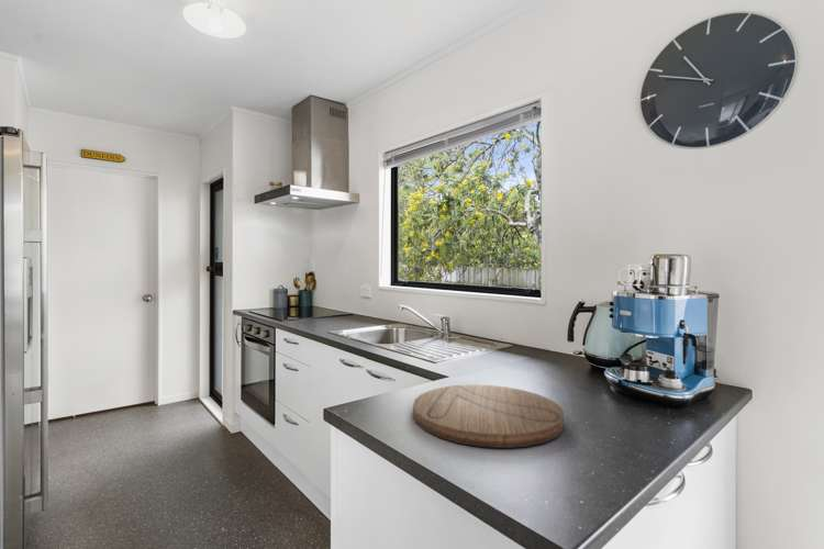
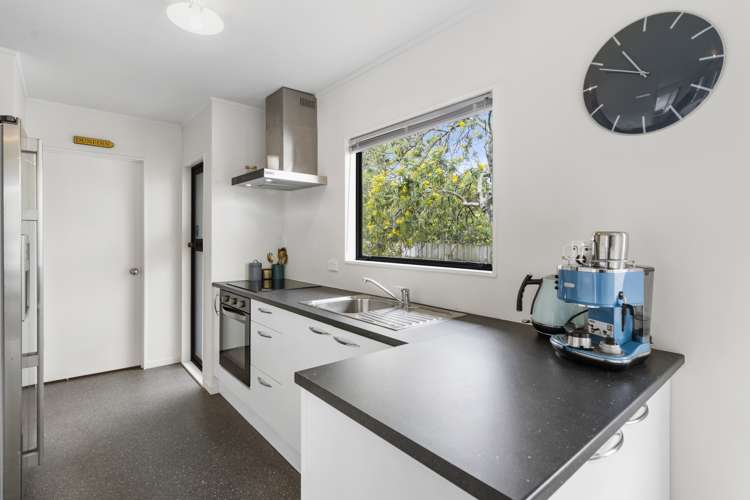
- cutting board (486, 410)
